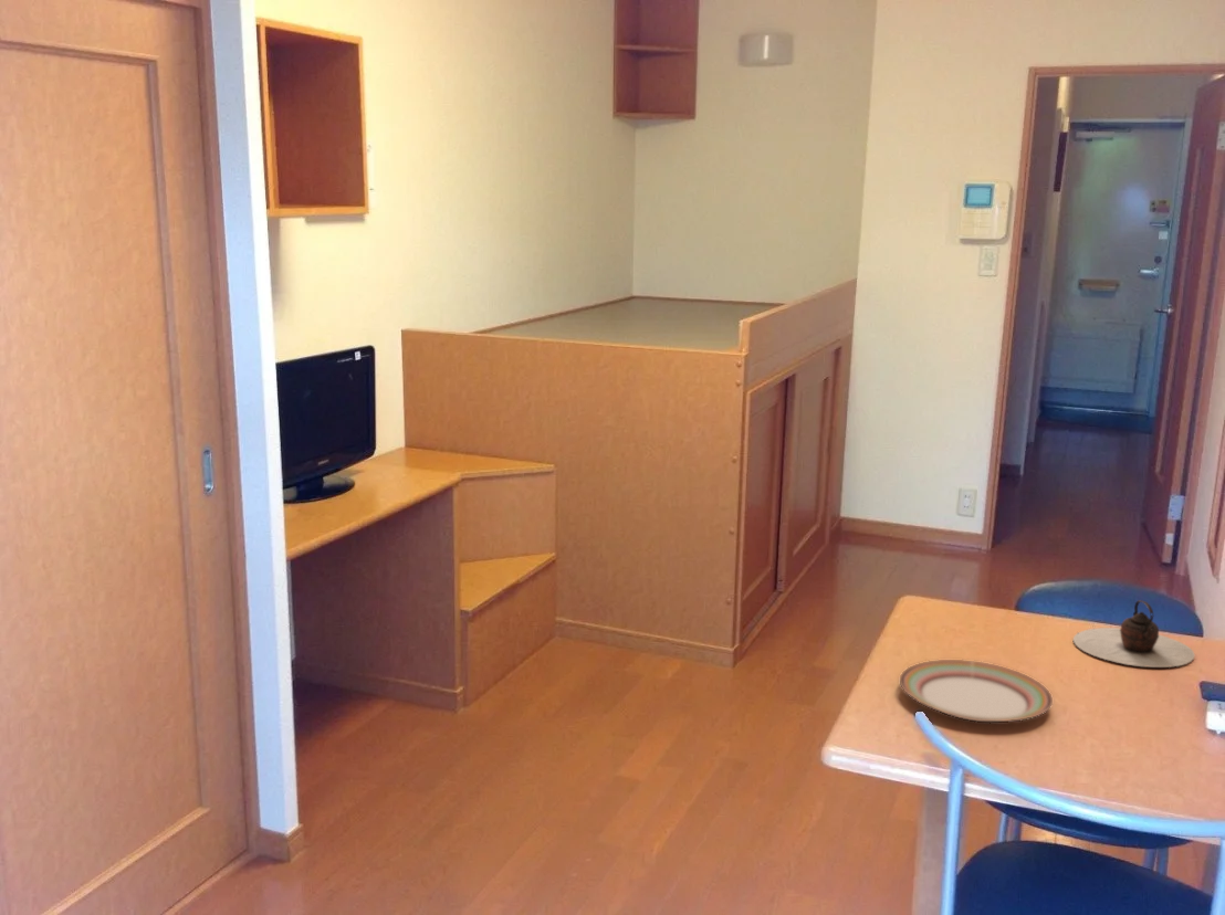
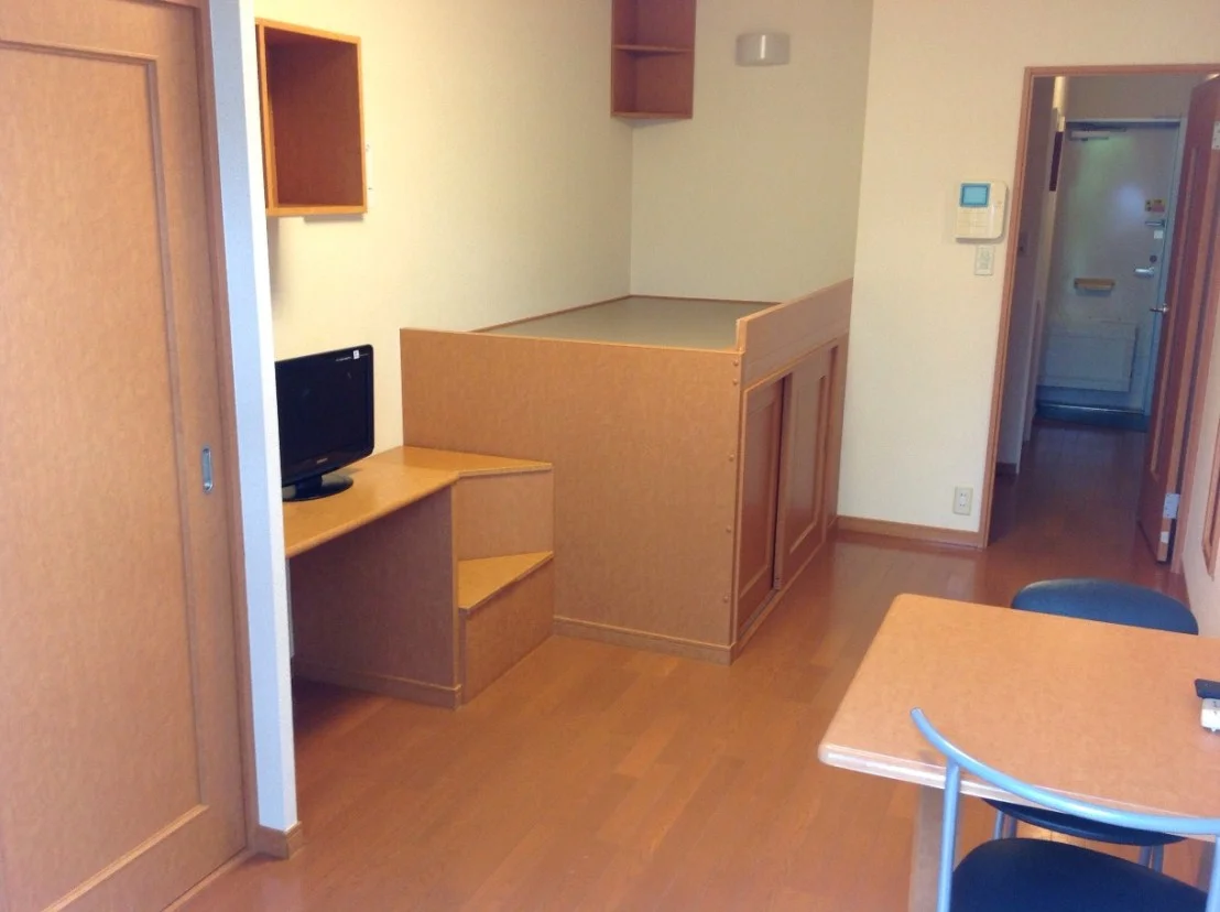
- teapot (1135, 623)
- plate (974, 694)
